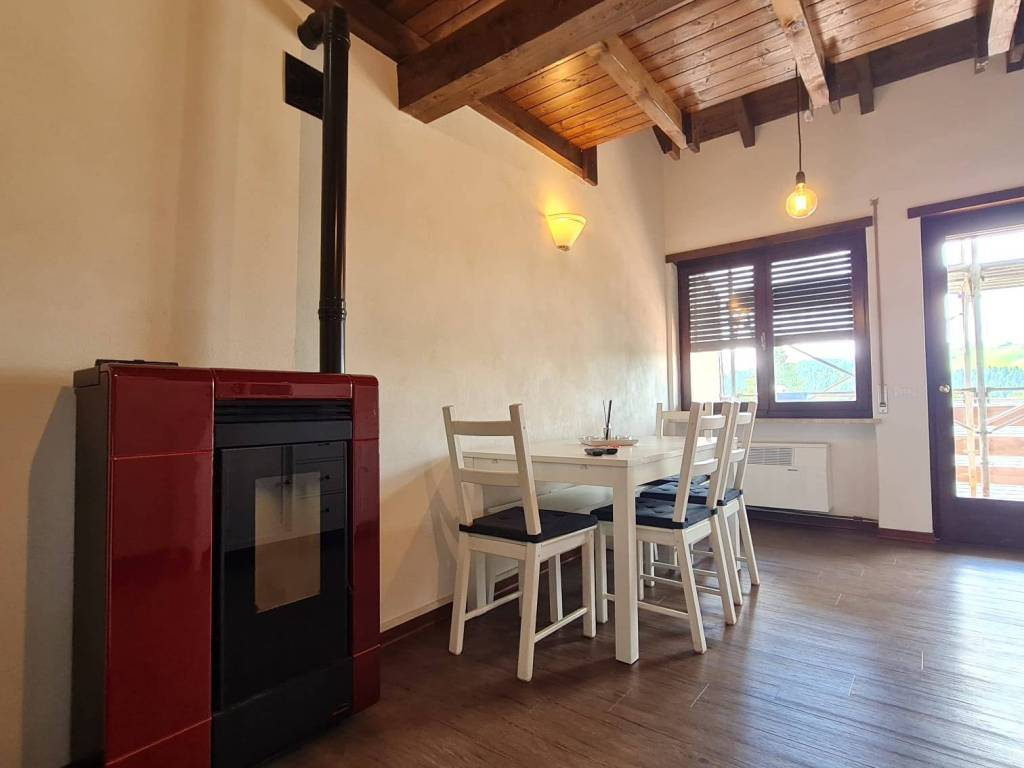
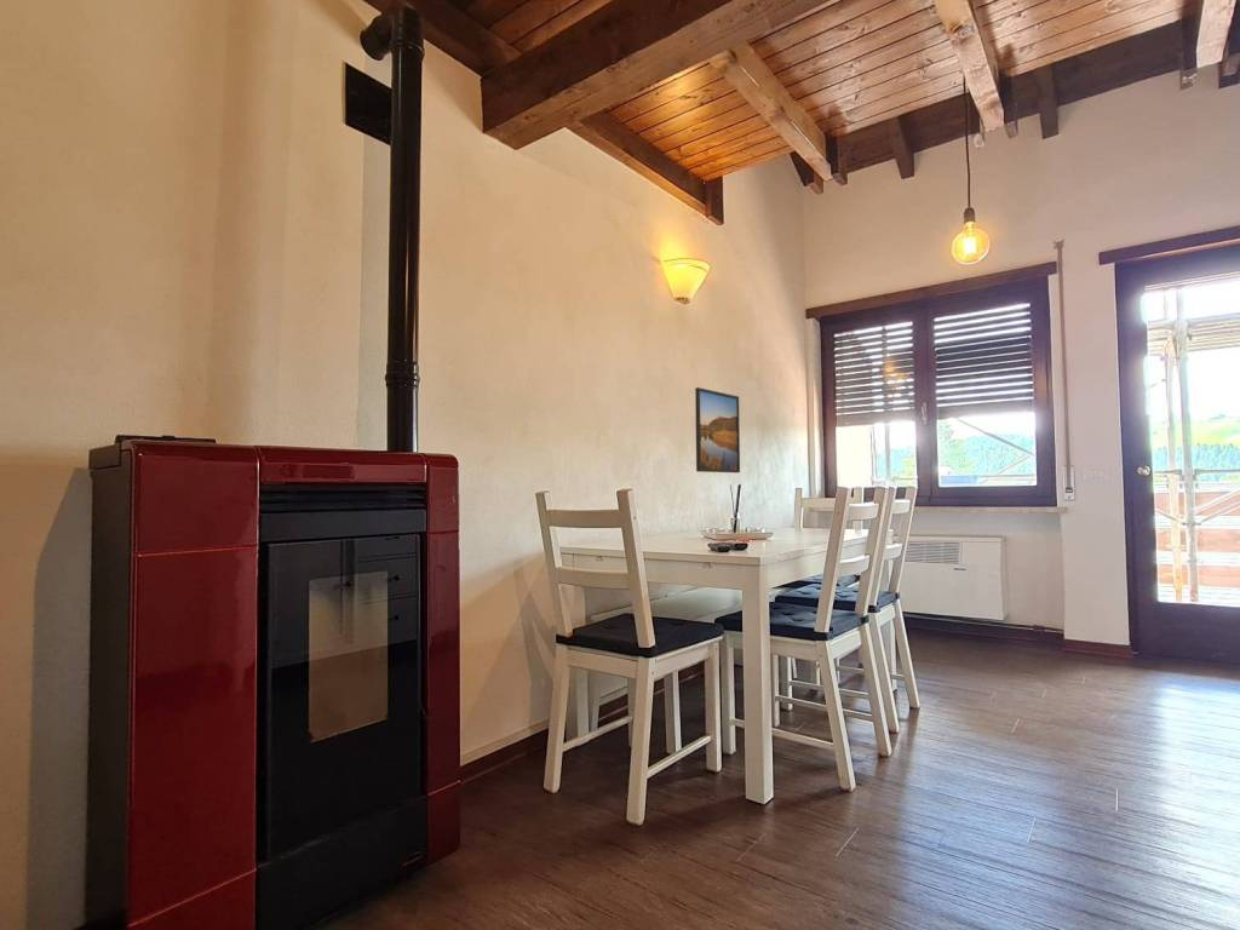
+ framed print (718, 431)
